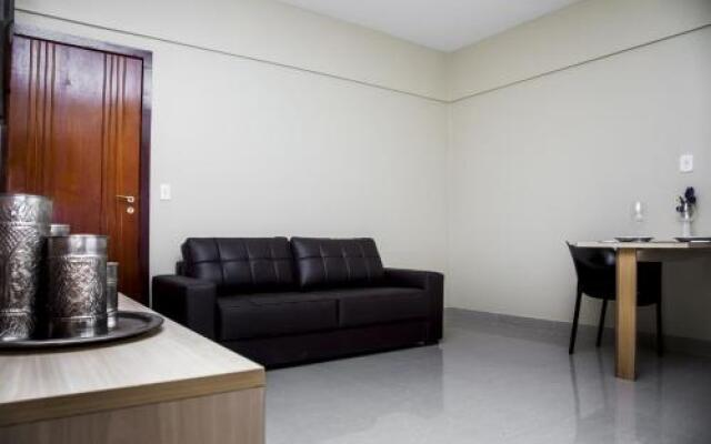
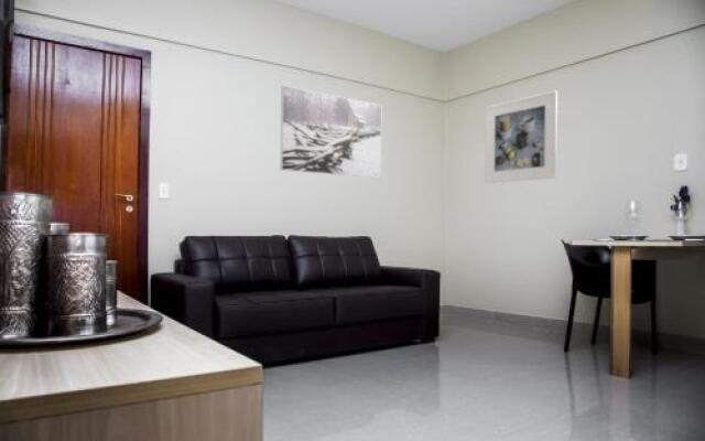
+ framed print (519, 140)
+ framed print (334, 135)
